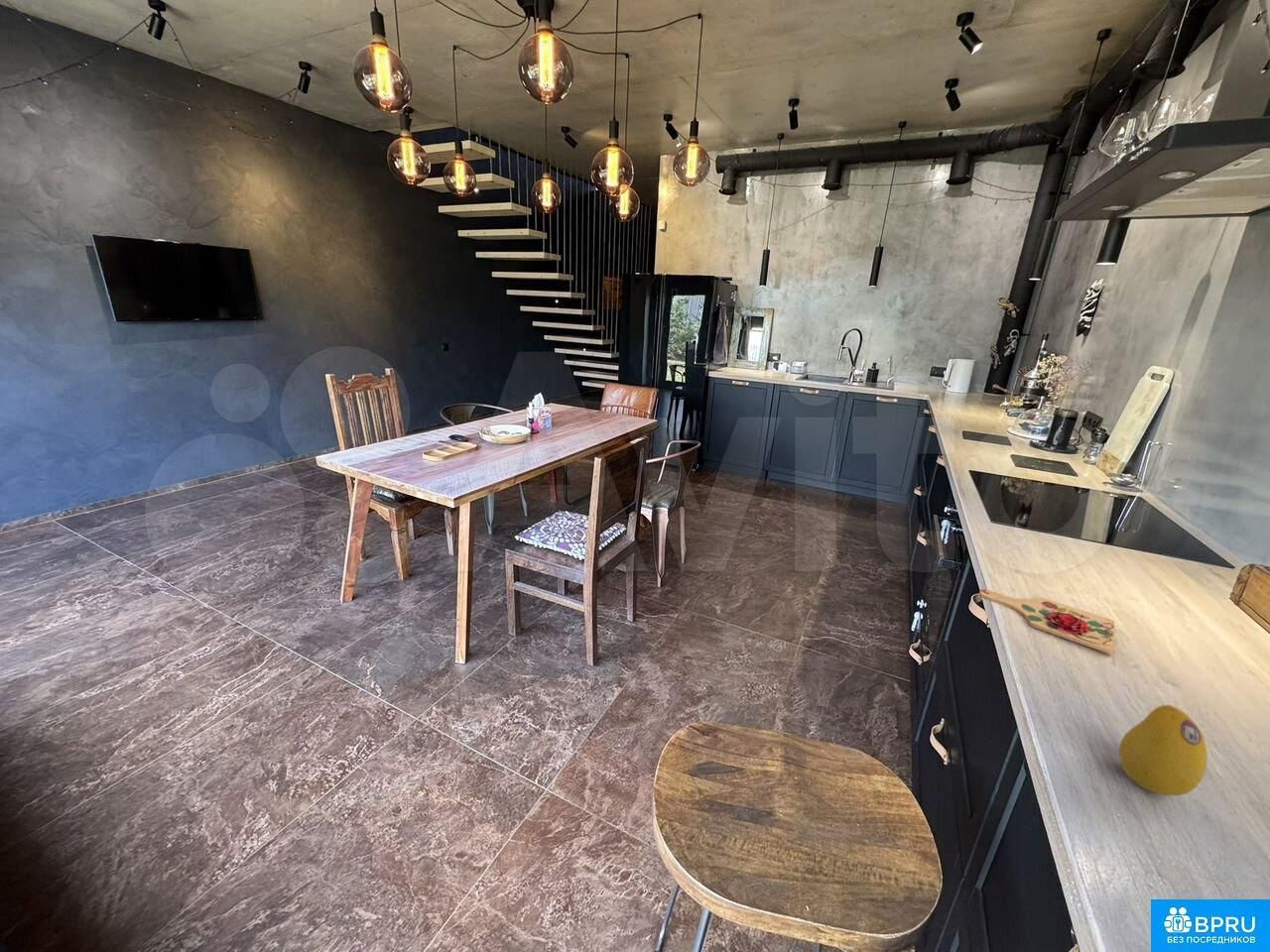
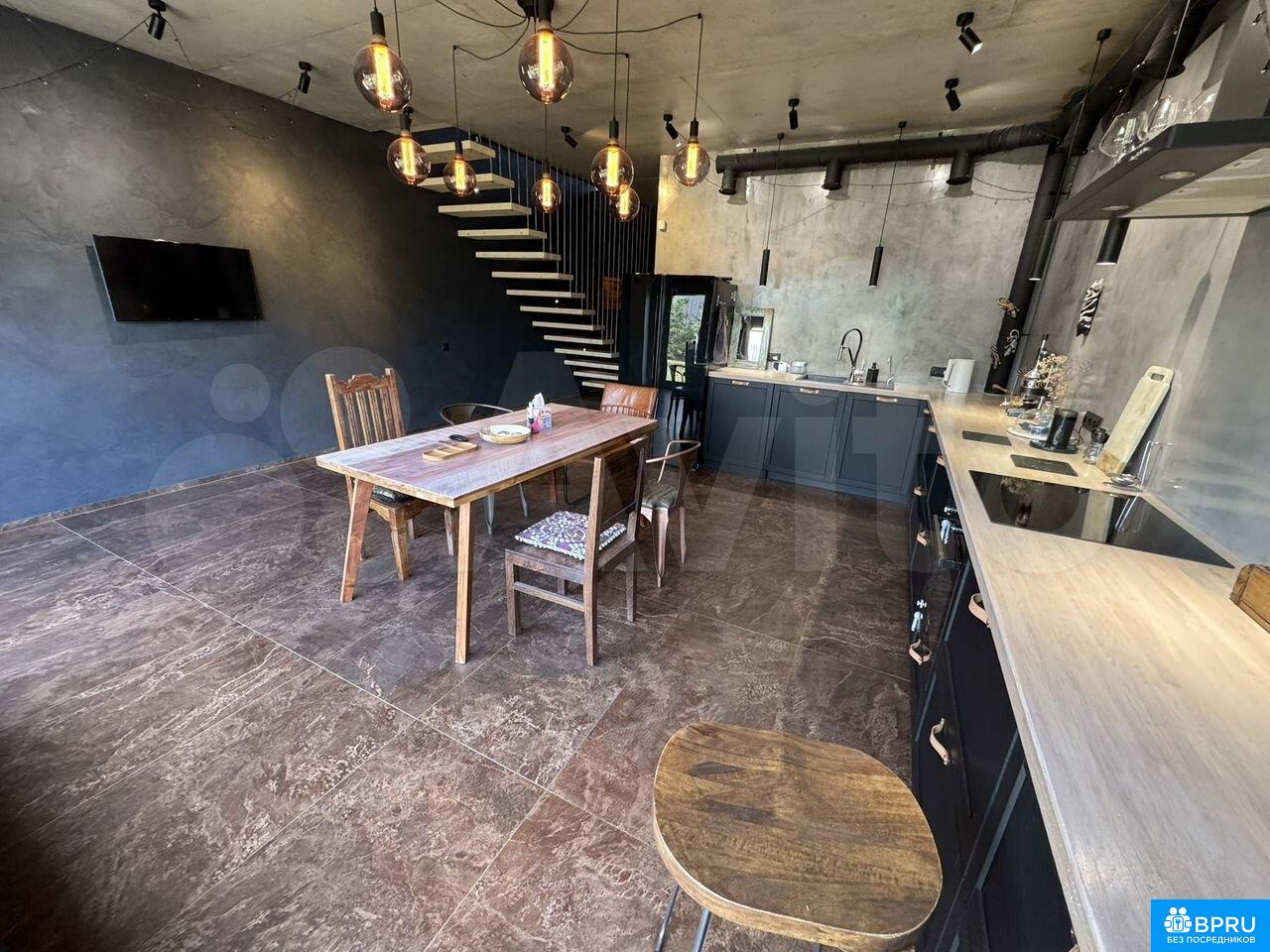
- cutting board (1043, 609)
- fruit (1163, 749)
